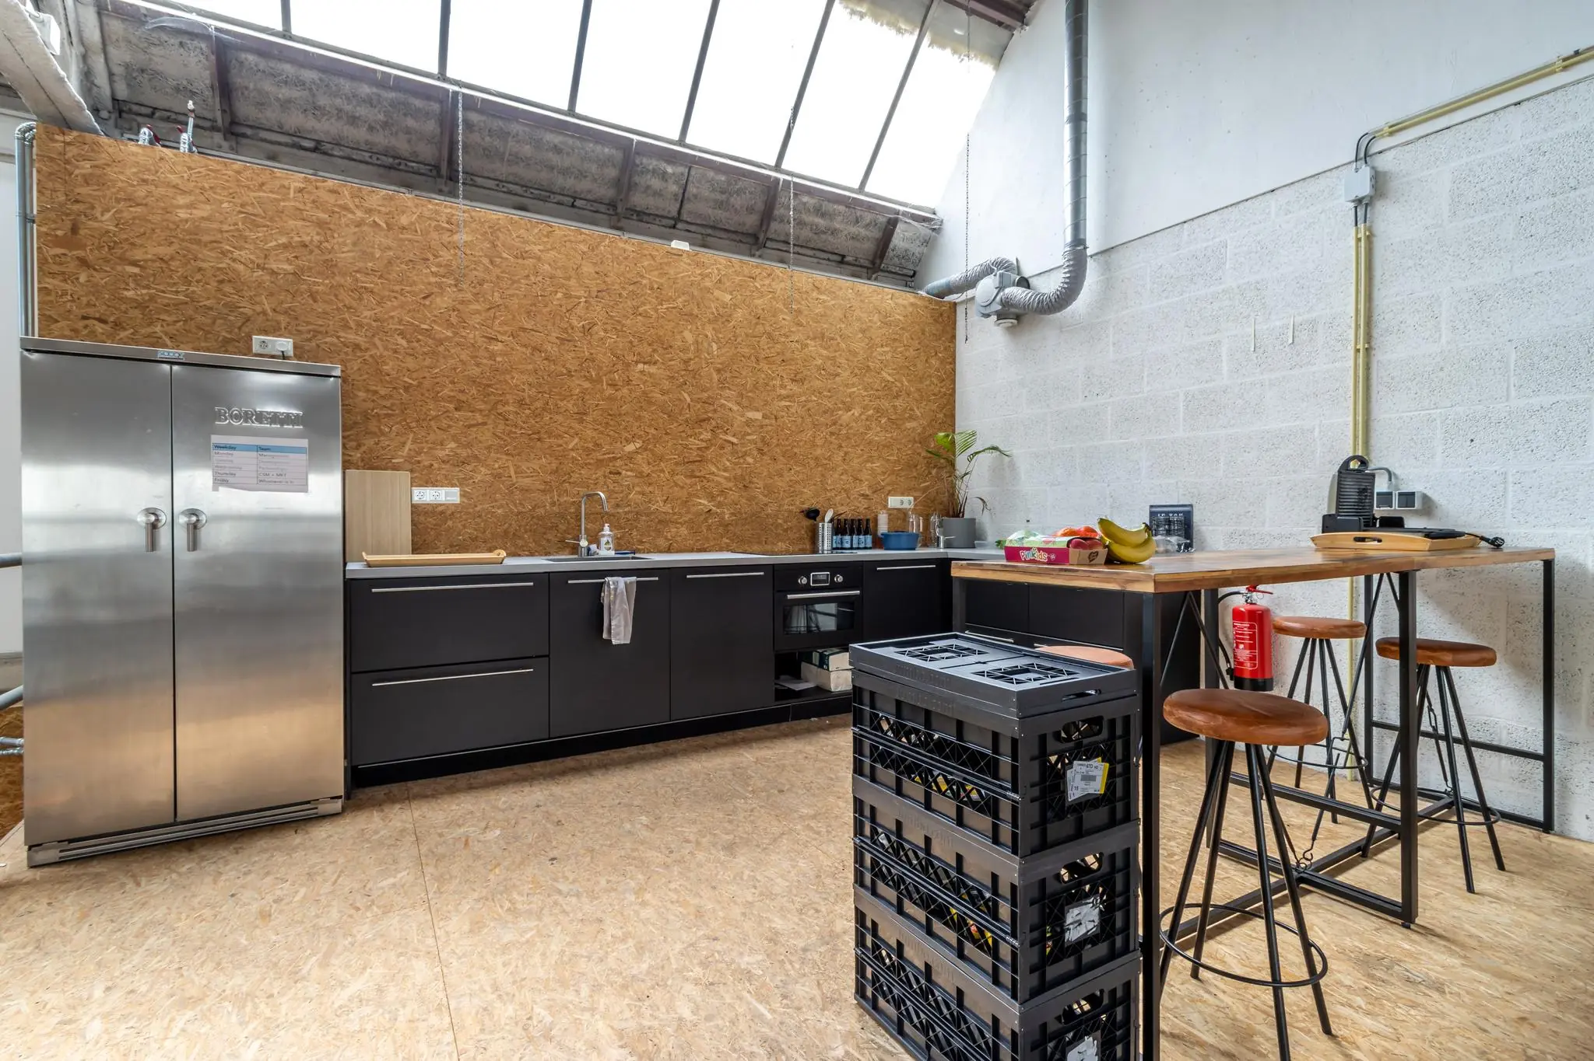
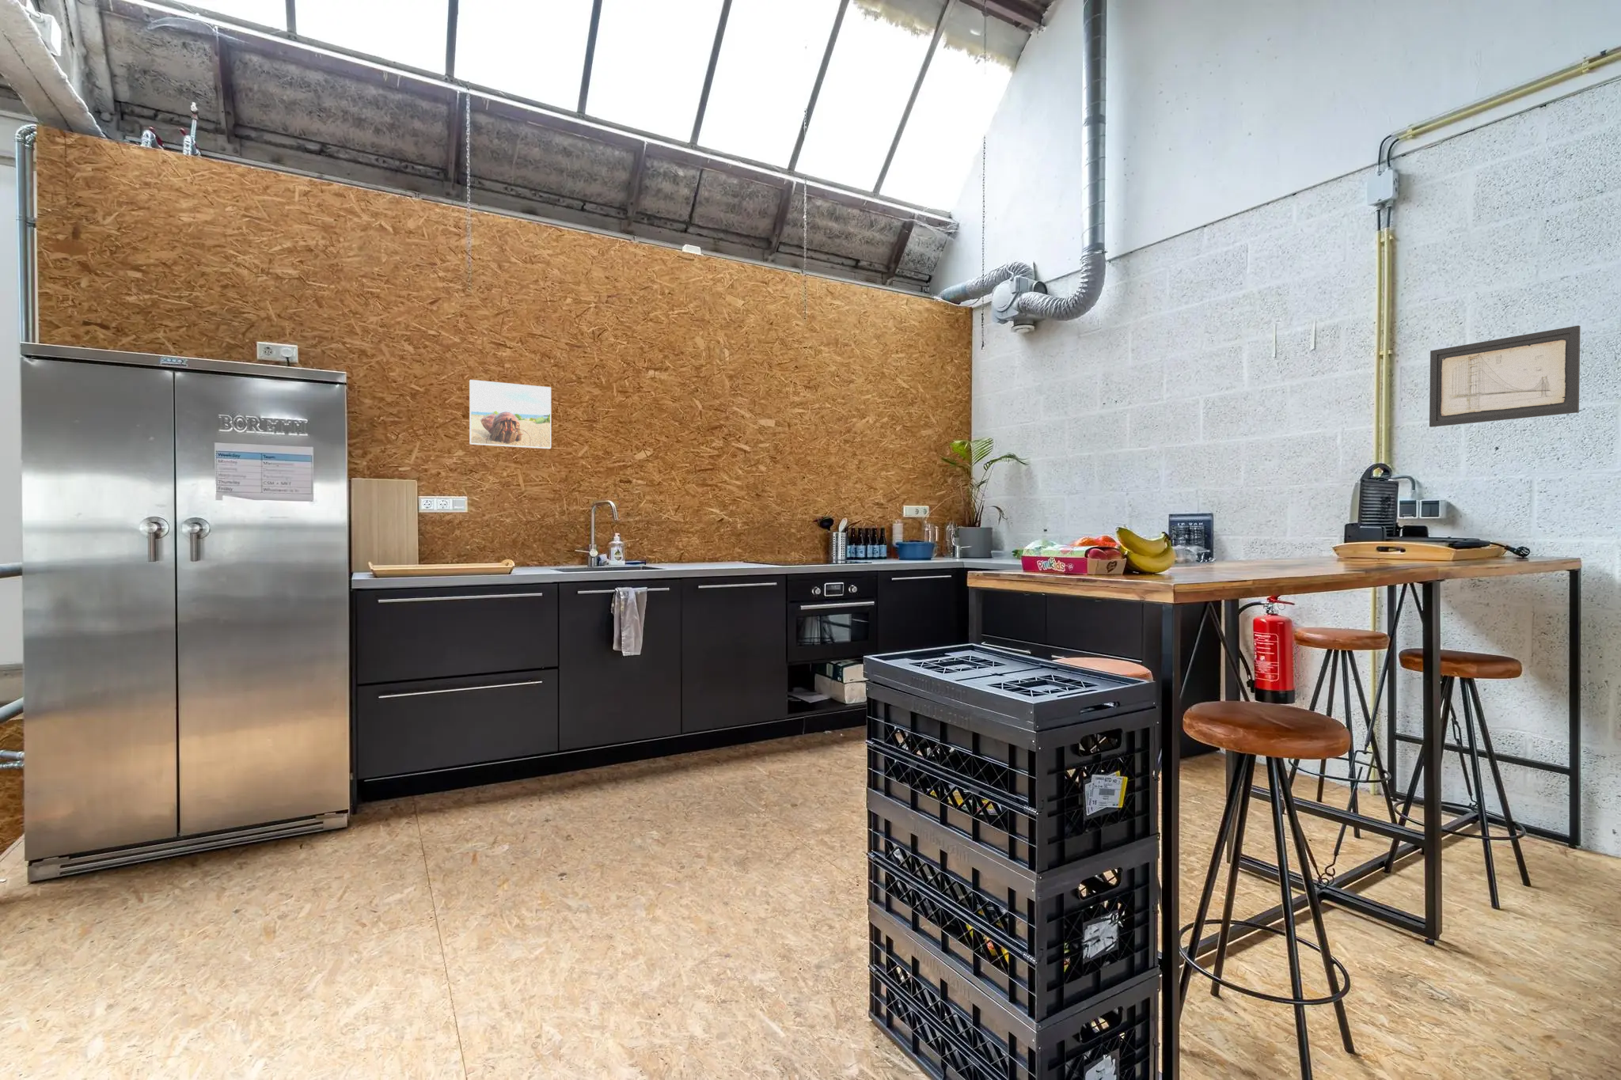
+ wall art (1500, 378)
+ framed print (511, 415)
